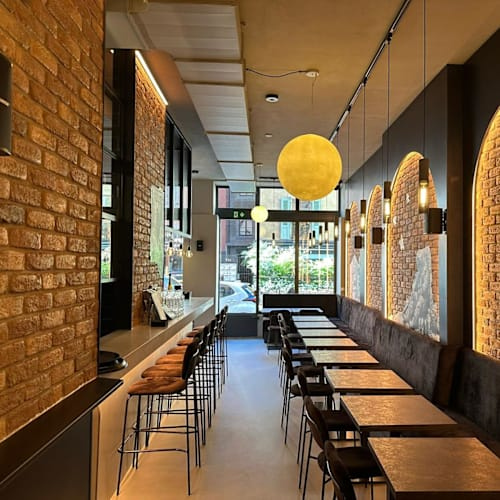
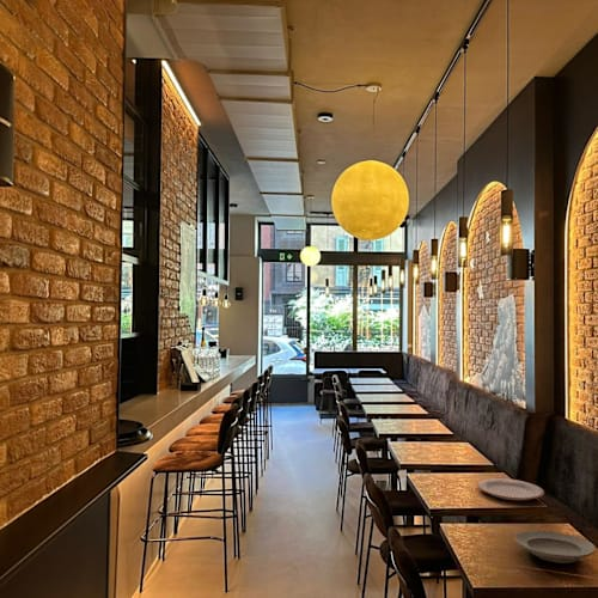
+ plate (509, 489)
+ plate (554, 548)
